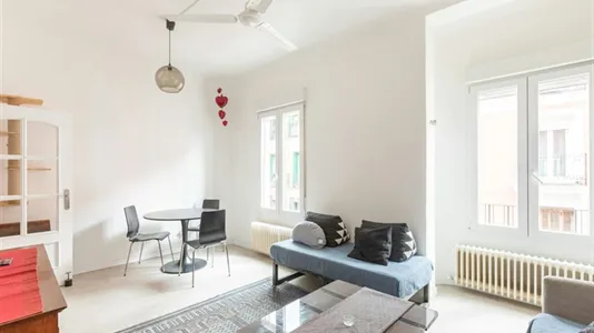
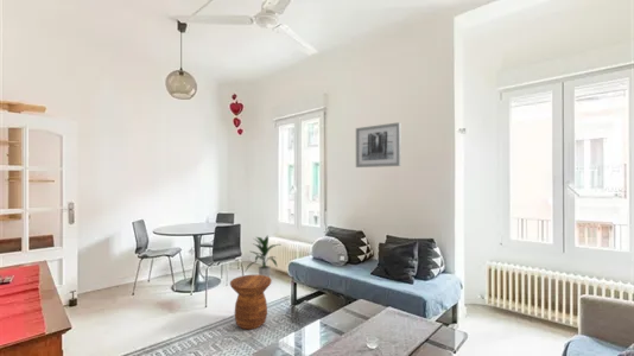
+ side table (251, 301)
+ indoor plant (261, 256)
+ wall art (376, 146)
